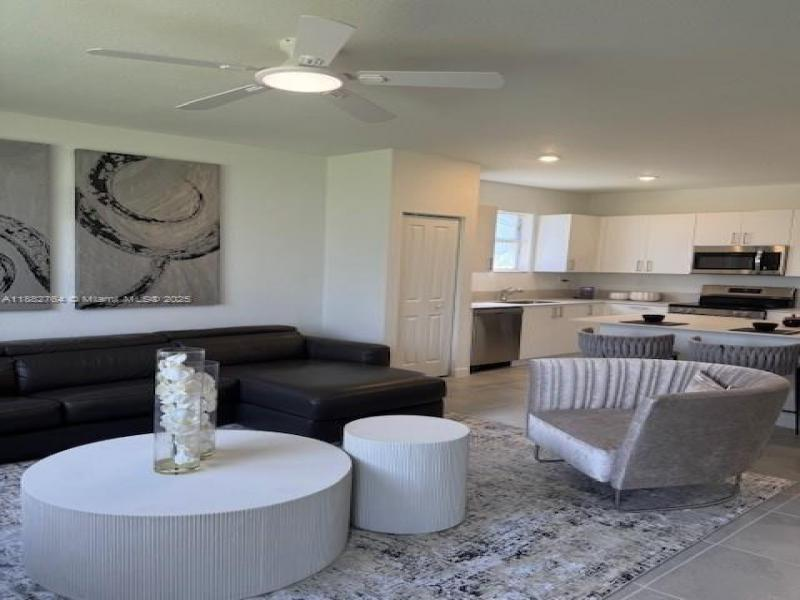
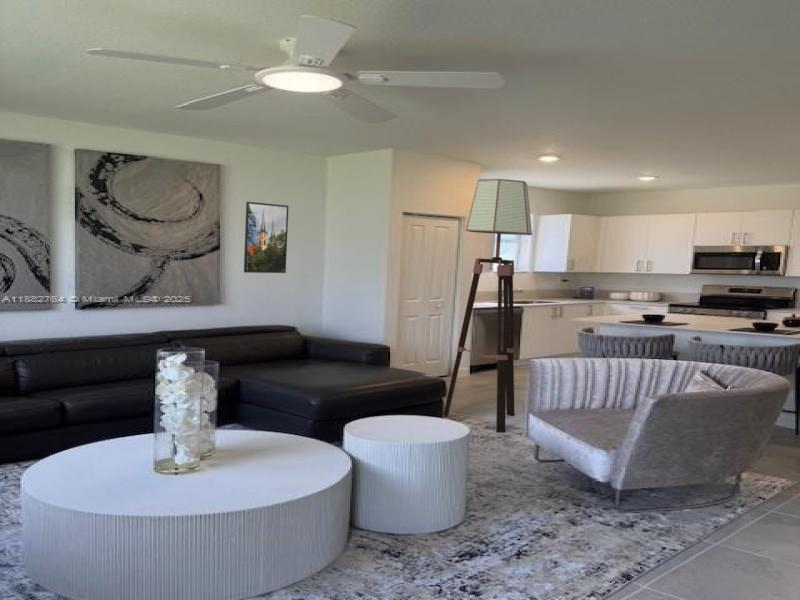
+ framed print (266, 238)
+ floor lamp (498, 302)
